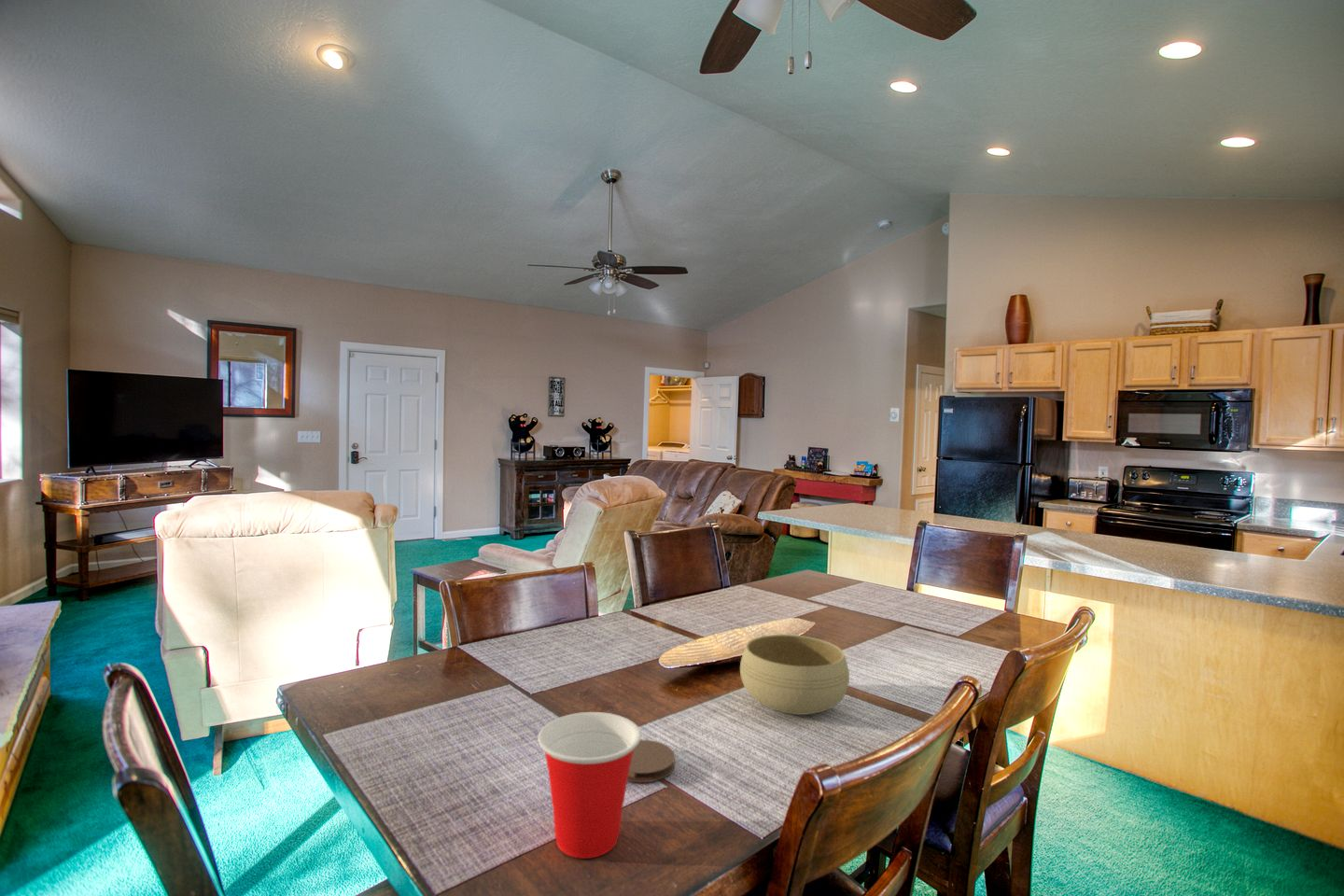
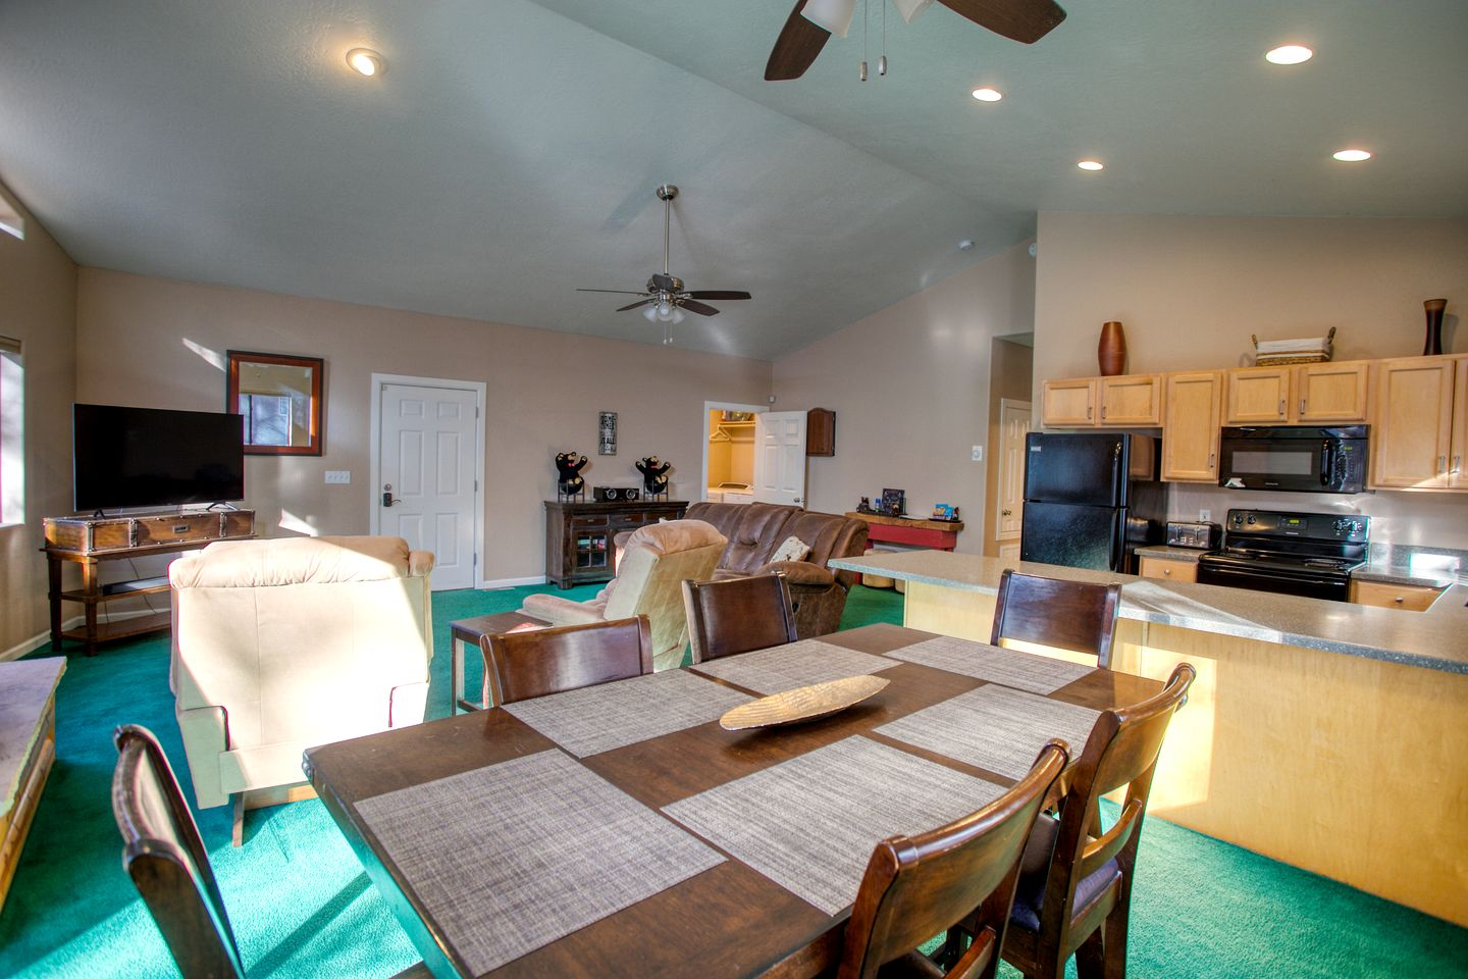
- coaster (641, 760)
- cup (588, 786)
- bowl (793, 676)
